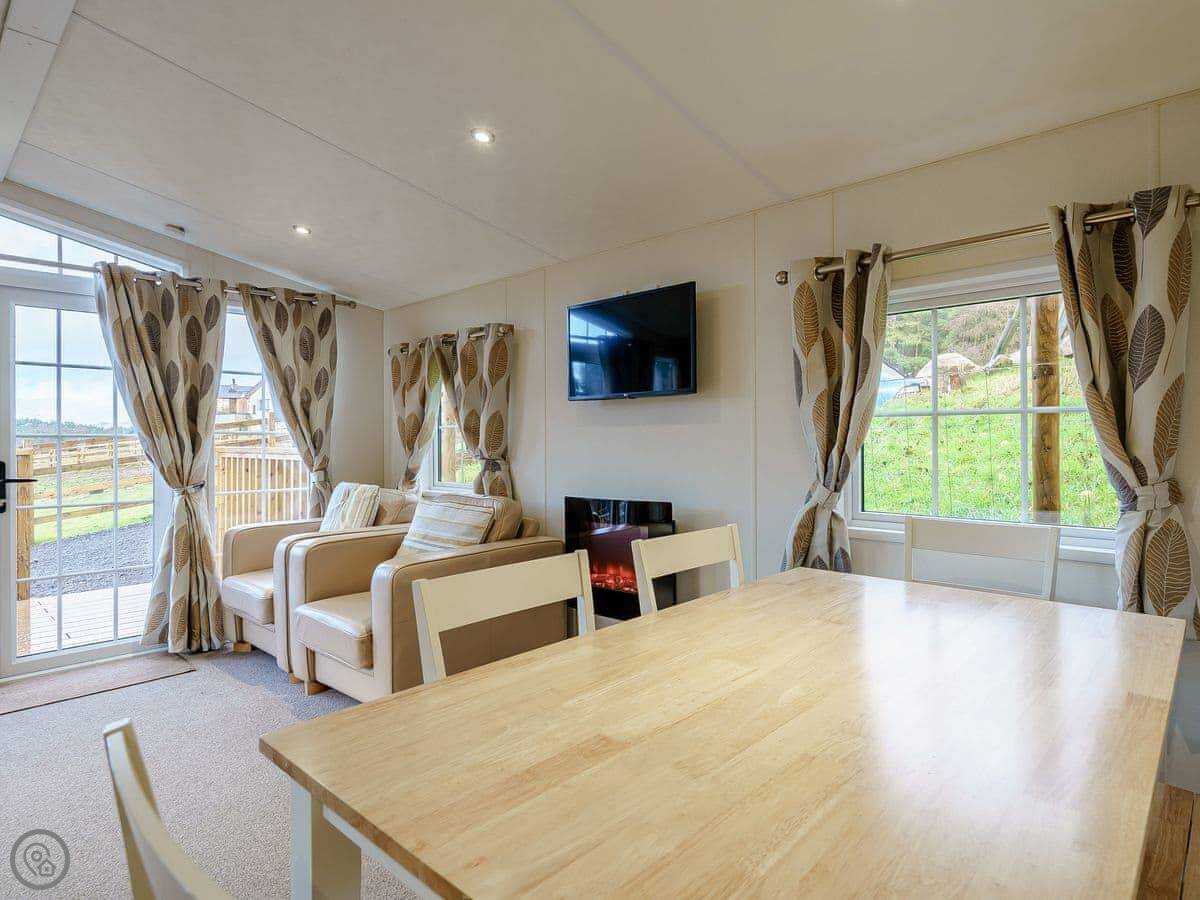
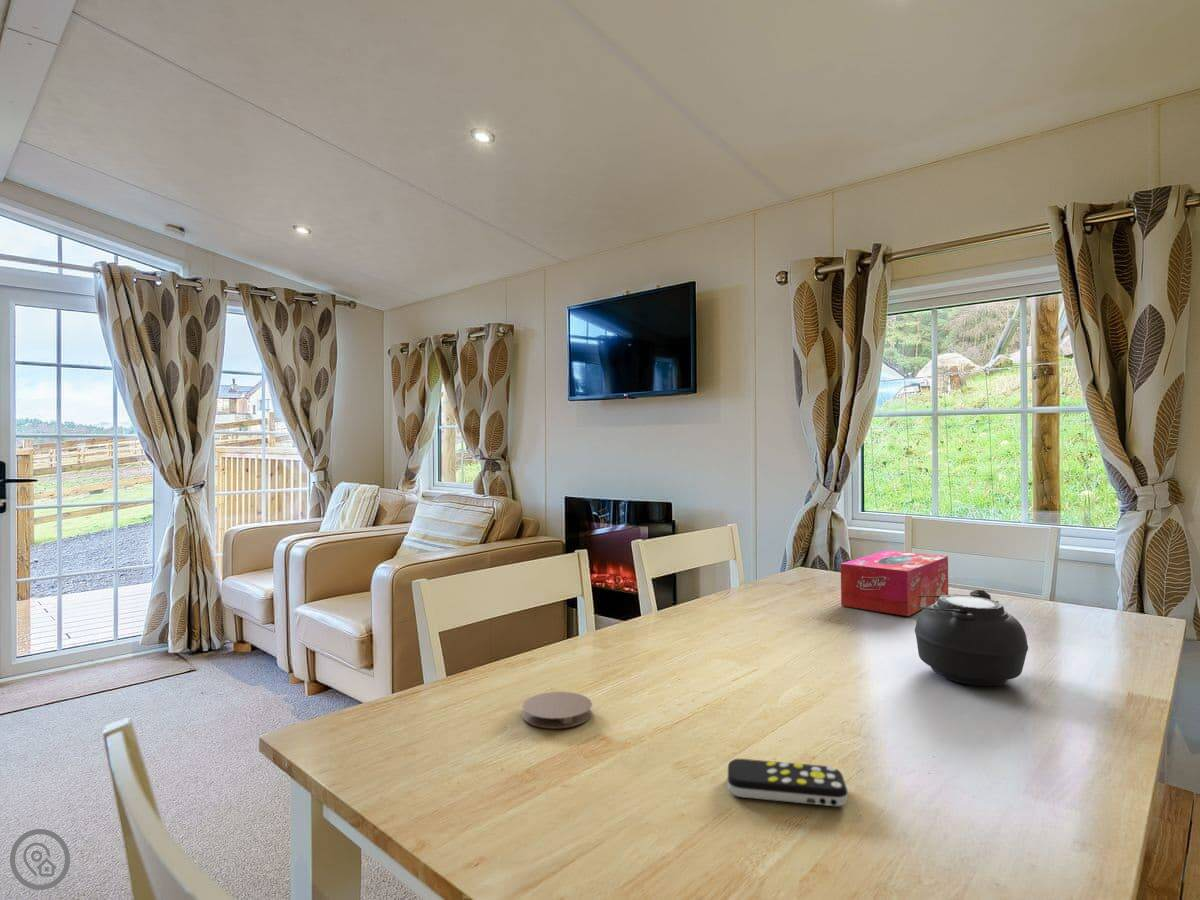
+ remote control (785, 780)
+ teapot (971, 635)
+ tissue box (896, 580)
+ coaster (557, 709)
